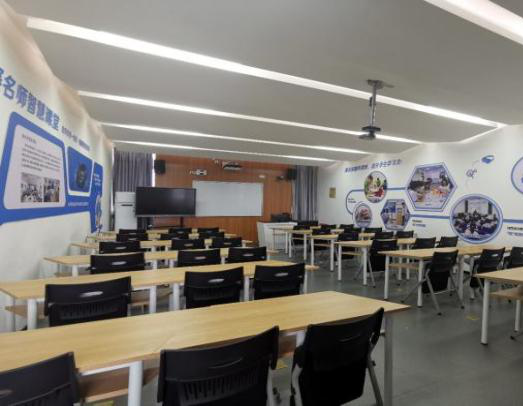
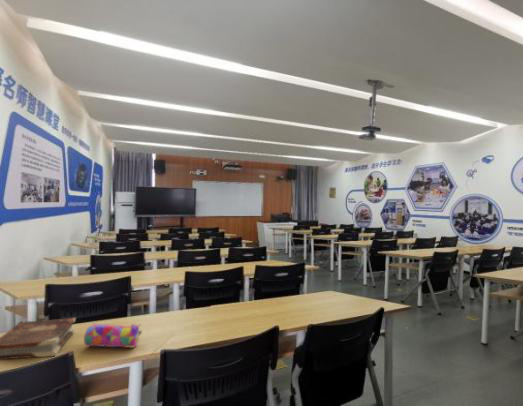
+ pencil case (113, 335)
+ book (34, 337)
